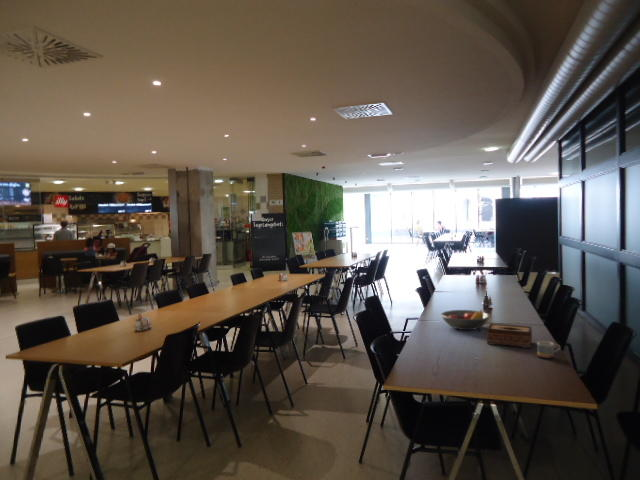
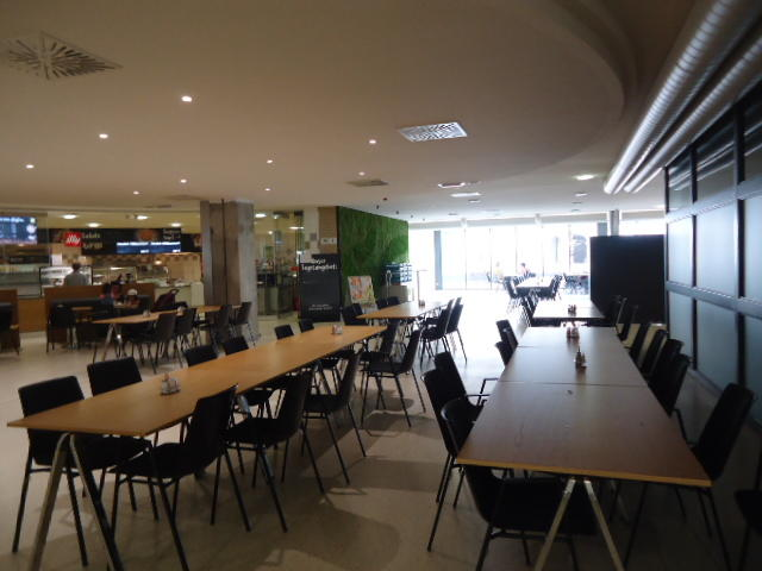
- fruit bowl (465, 319)
- tissue box (509, 335)
- mug (548, 350)
